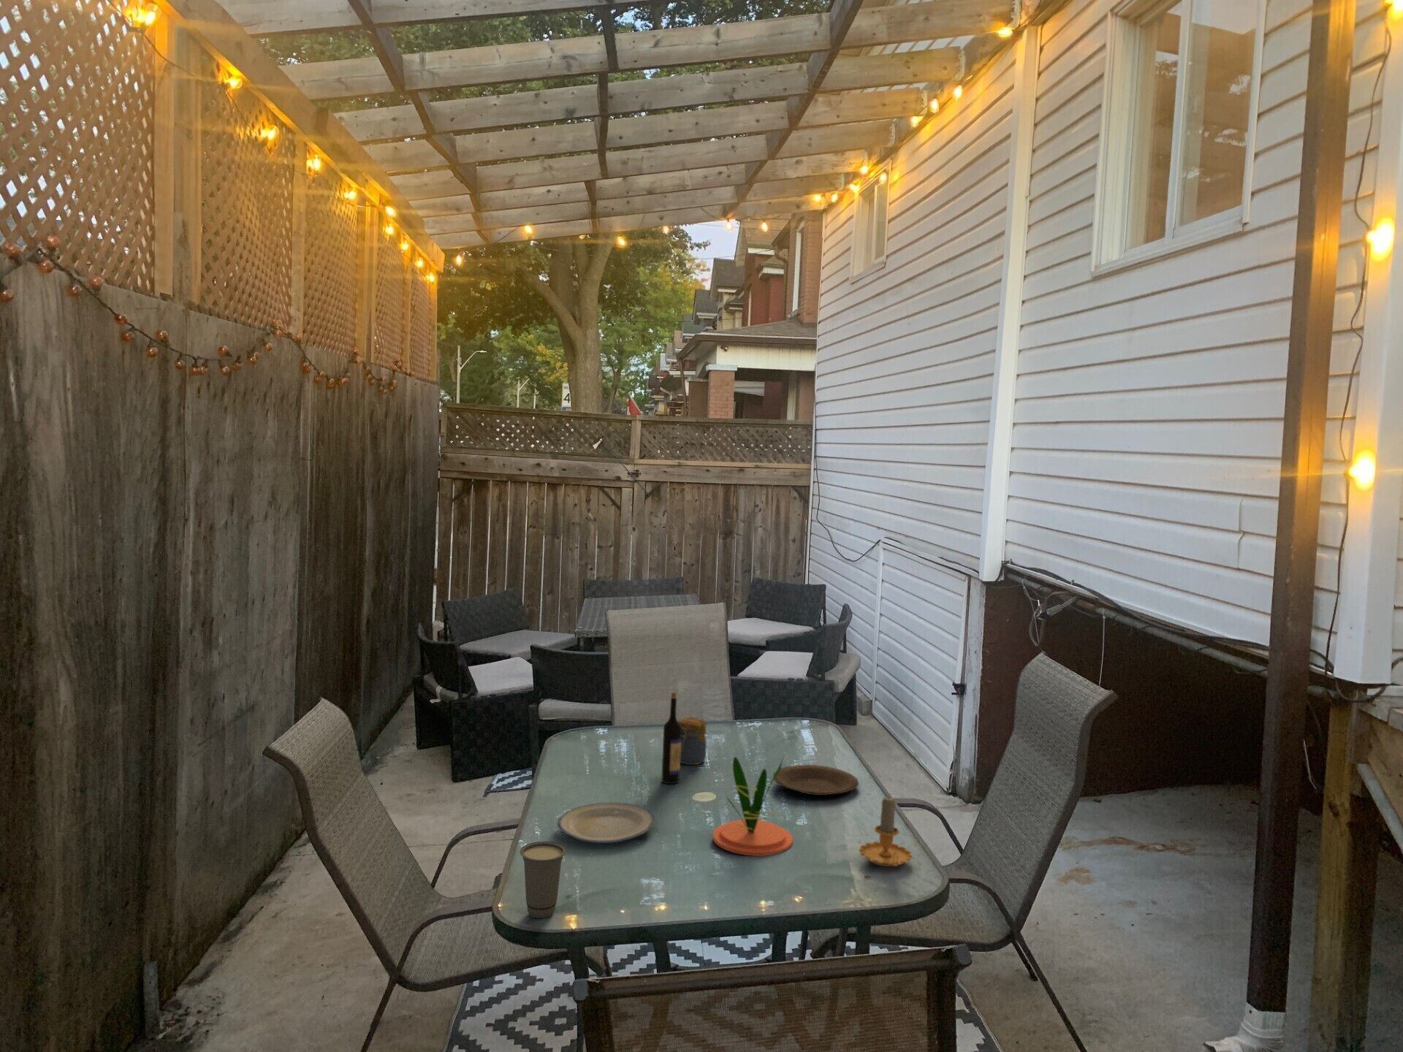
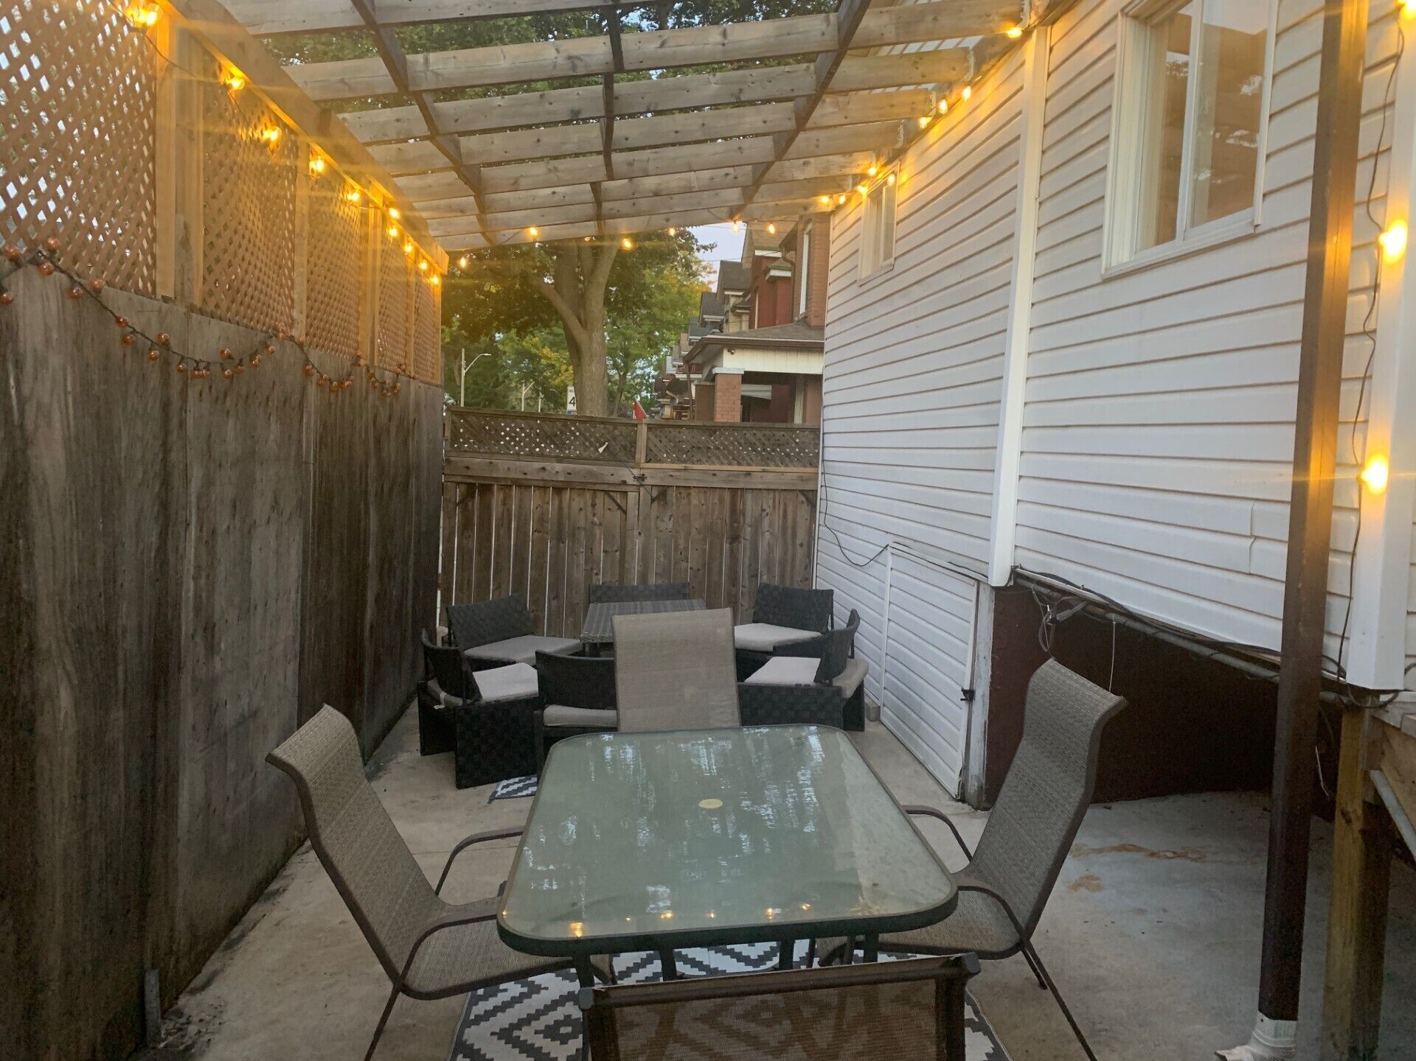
- jar (689, 740)
- plate (605, 823)
- cup (541, 881)
- plant (753, 797)
- wine bottle (673, 736)
- candle (888, 830)
- plate (815, 782)
